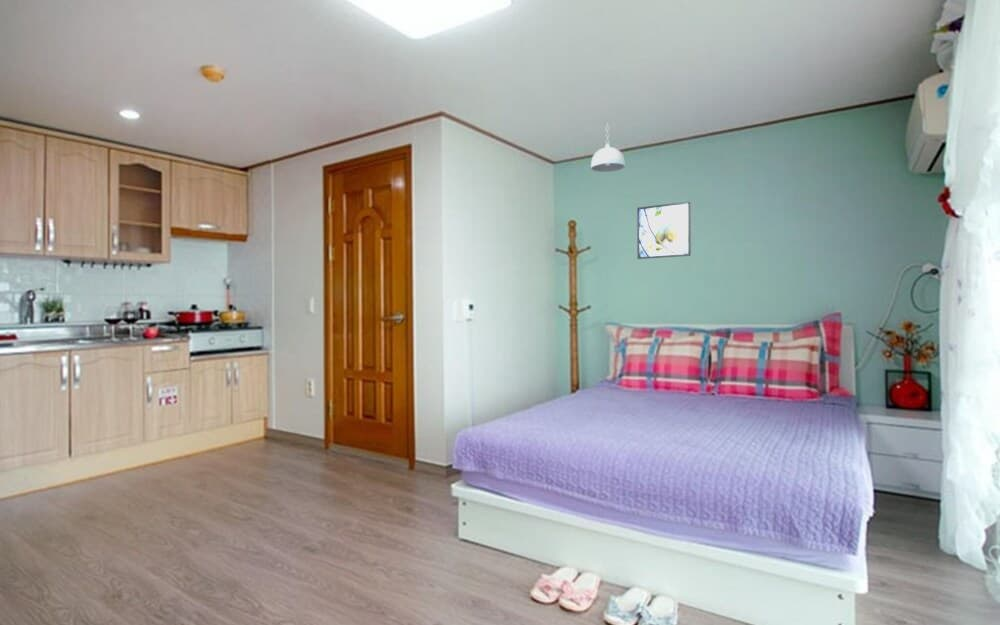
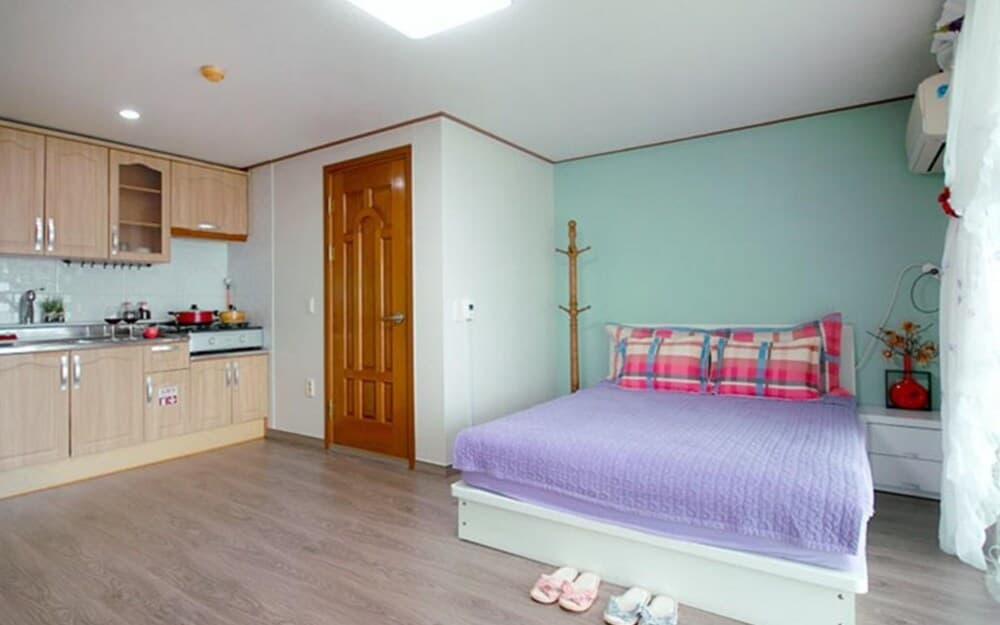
- pendant light (607, 145)
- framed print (663, 231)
